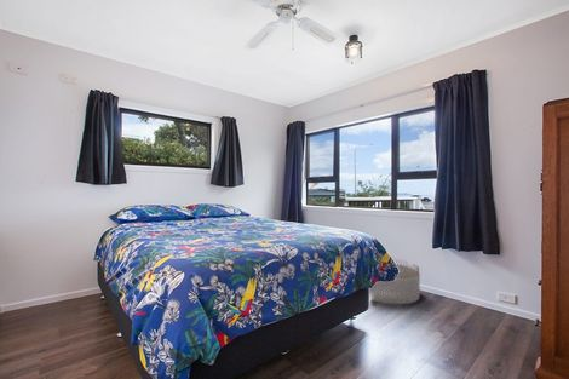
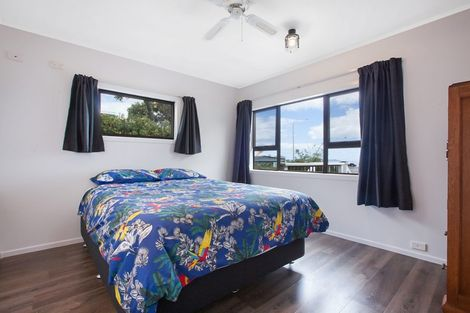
- laundry basket (385, 282)
